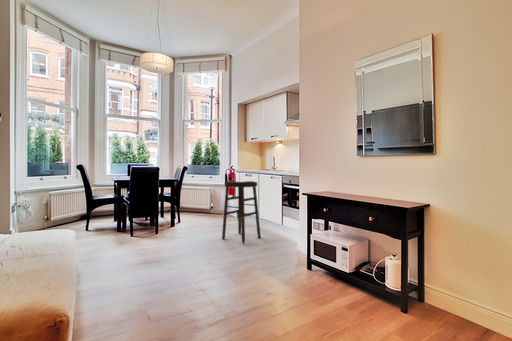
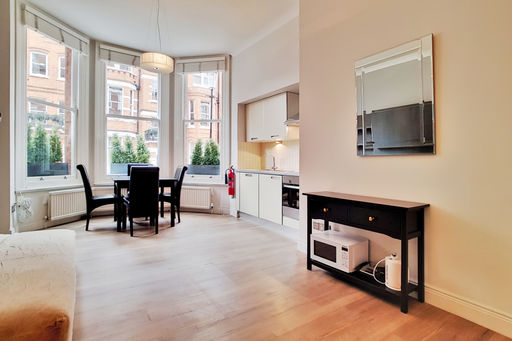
- stool (241, 209)
